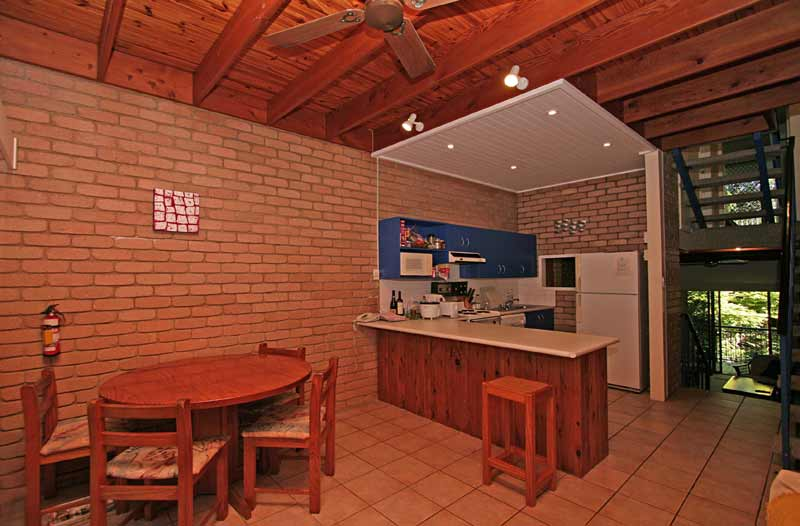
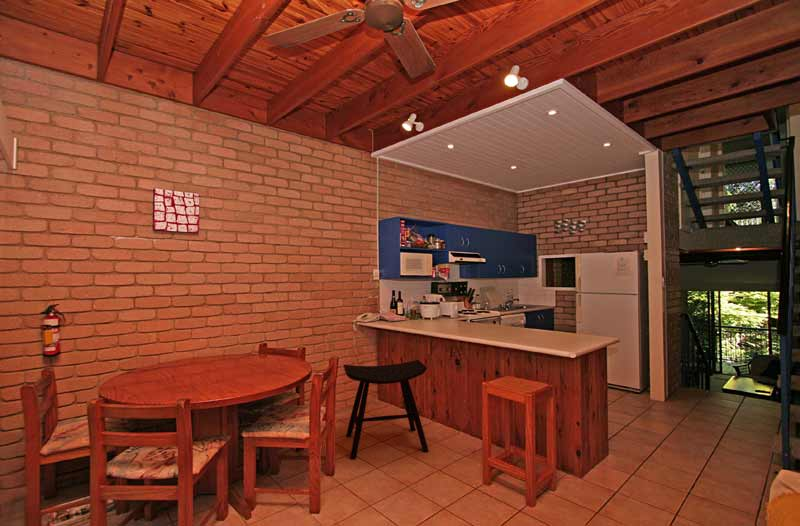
+ stool (389, 415)
